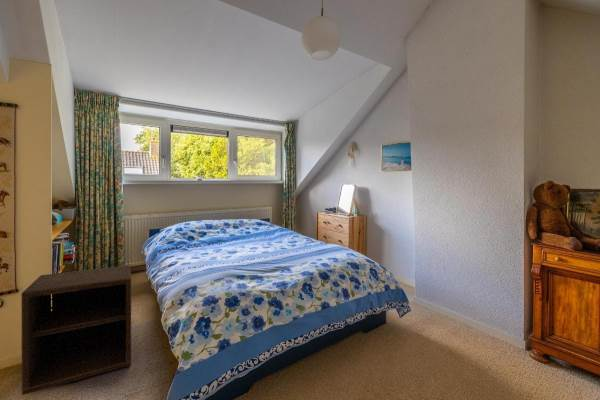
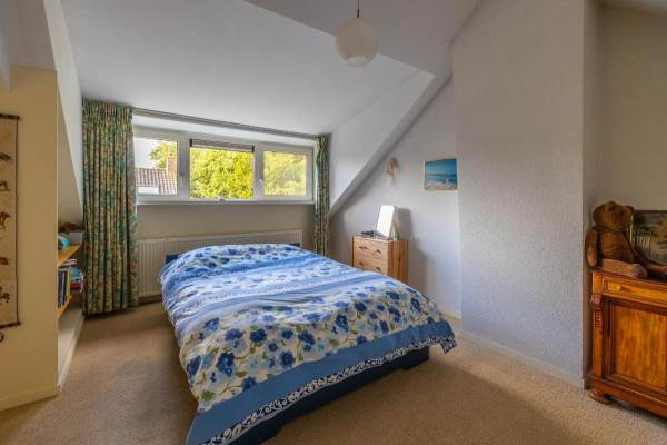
- nightstand (85, 319)
